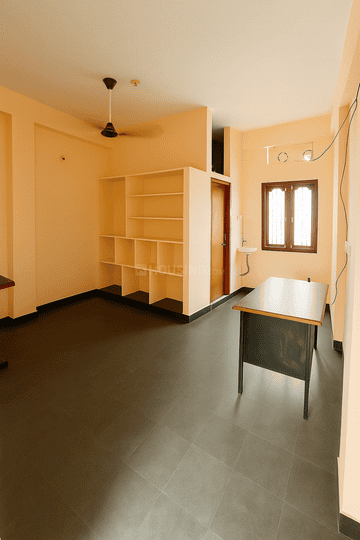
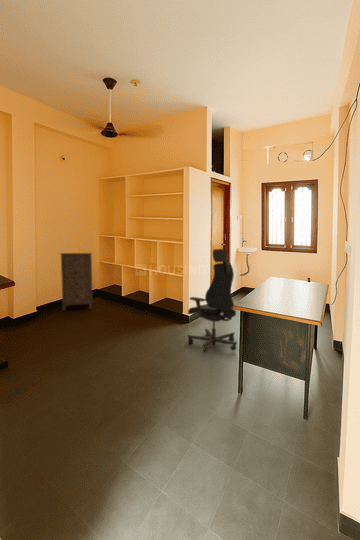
+ storage cabinet (77, 280)
+ office chair (216, 297)
